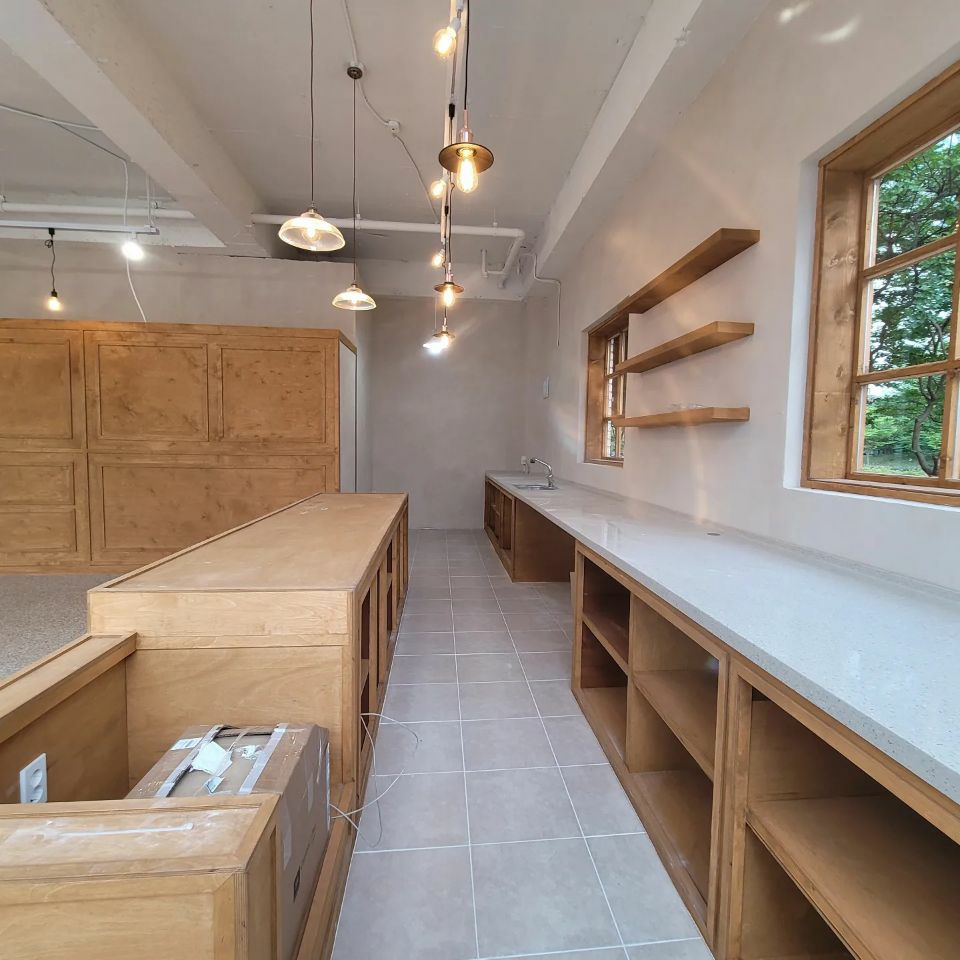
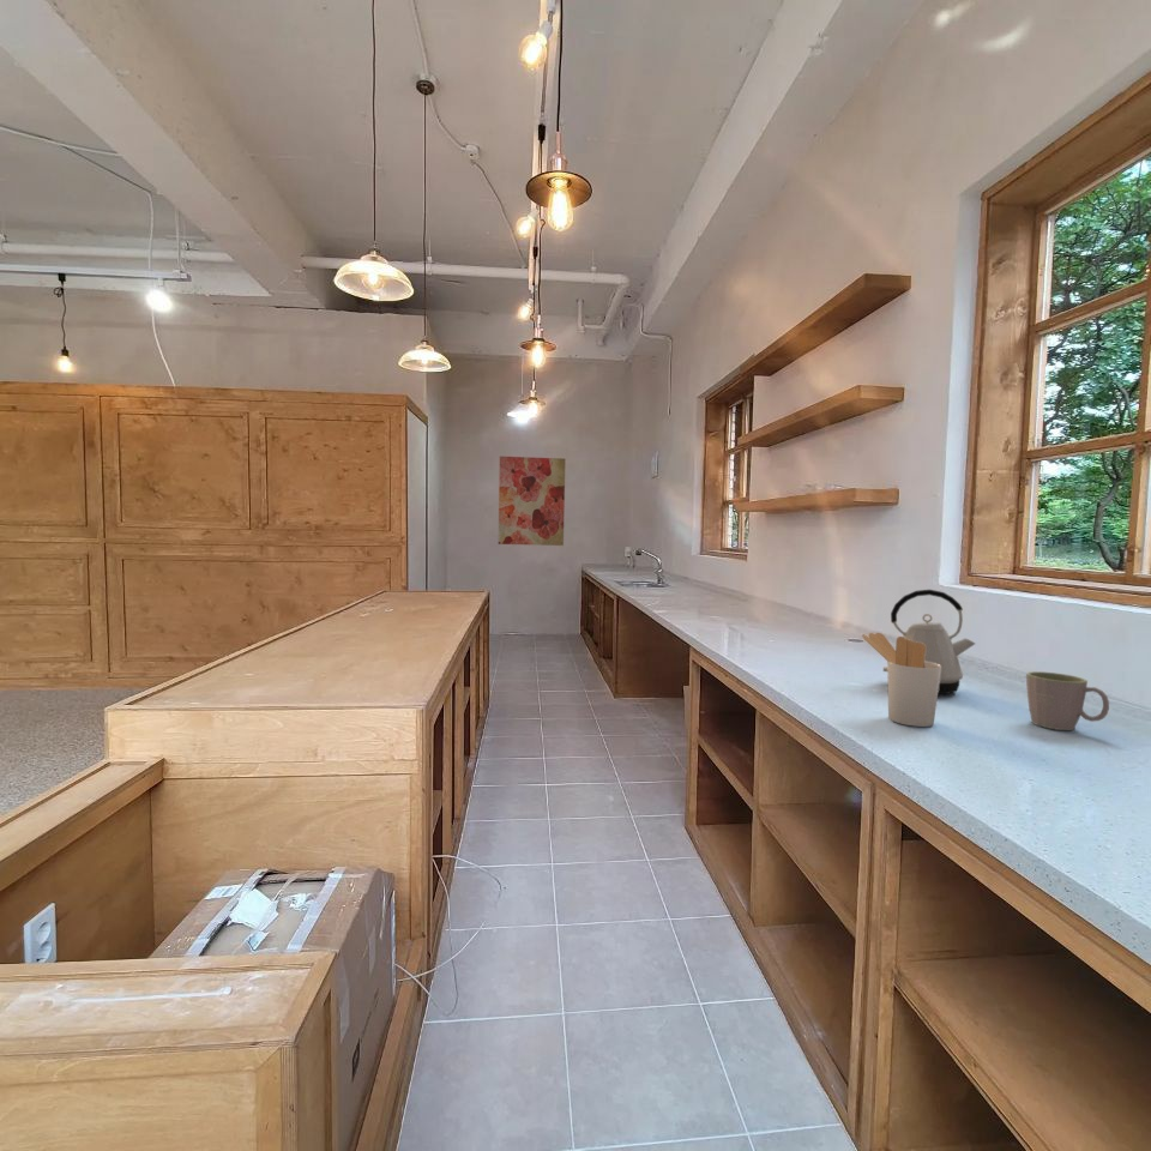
+ kettle (928, 639)
+ mug (1065, 703)
+ wall art (531, 501)
+ utensil holder (899, 675)
